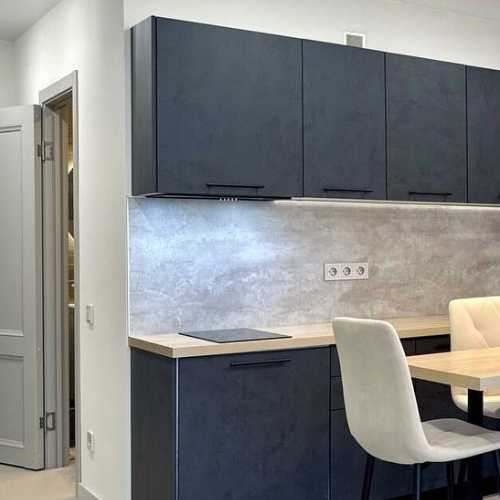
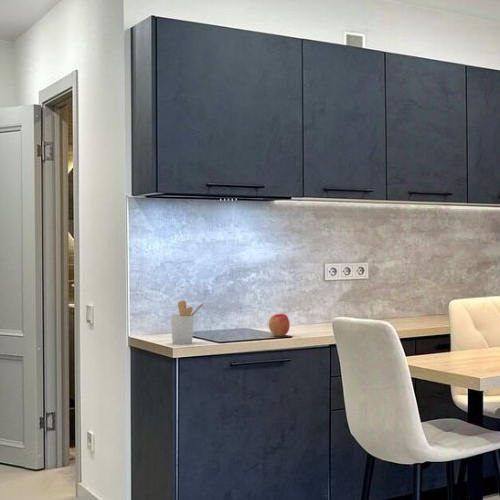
+ apple (279, 325)
+ utensil holder (188, 322)
